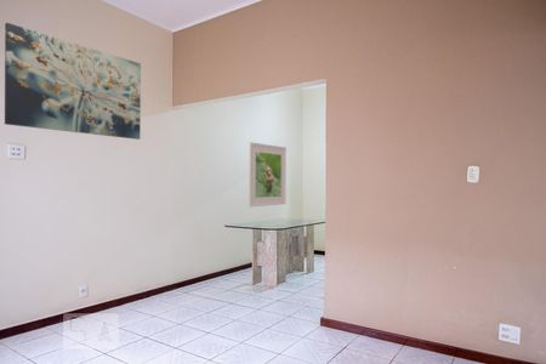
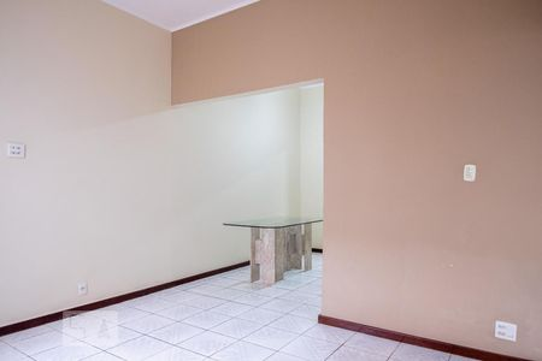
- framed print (268, 175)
- wall art (81, 89)
